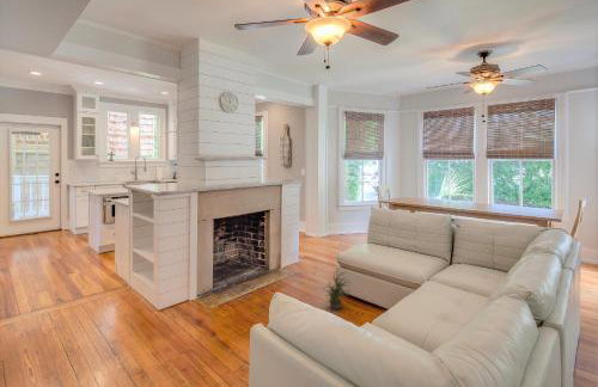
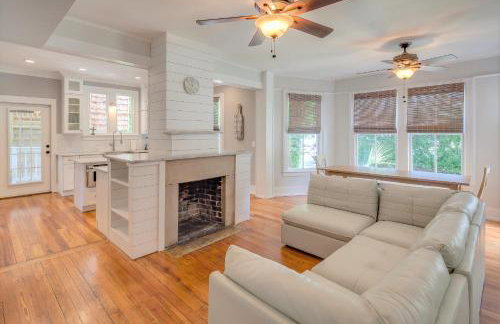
- potted plant (338, 290)
